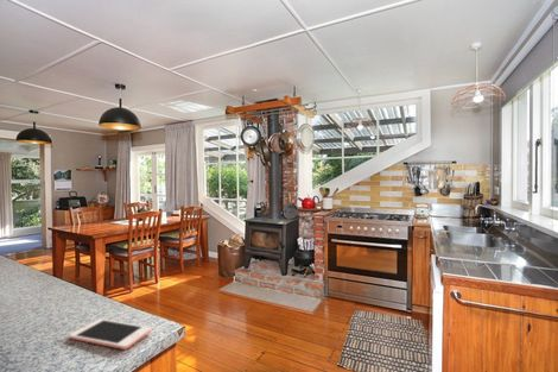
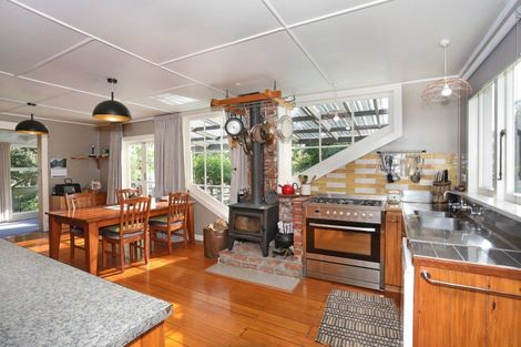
- cell phone (110, 333)
